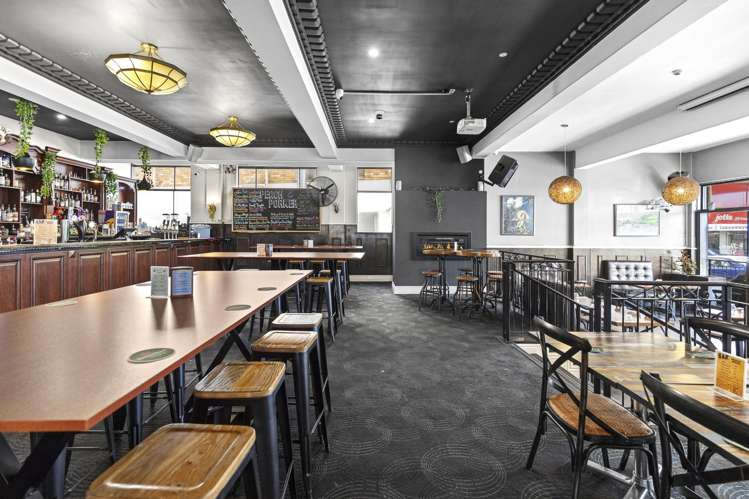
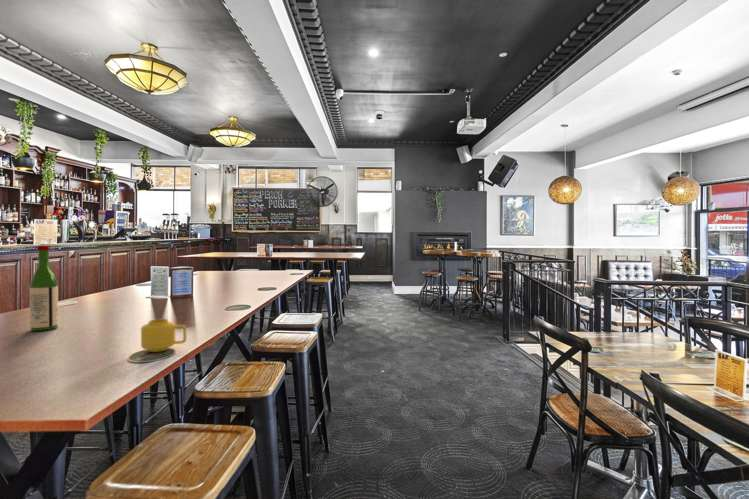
+ mug (164, 334)
+ wine bottle (43, 287)
